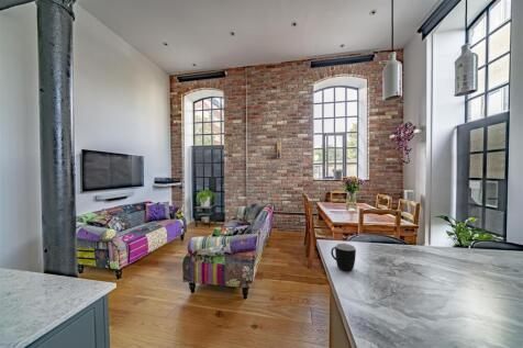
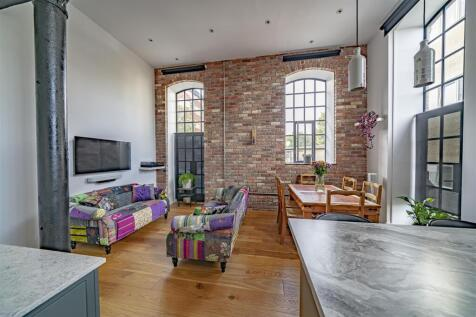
- mug (342, 256)
